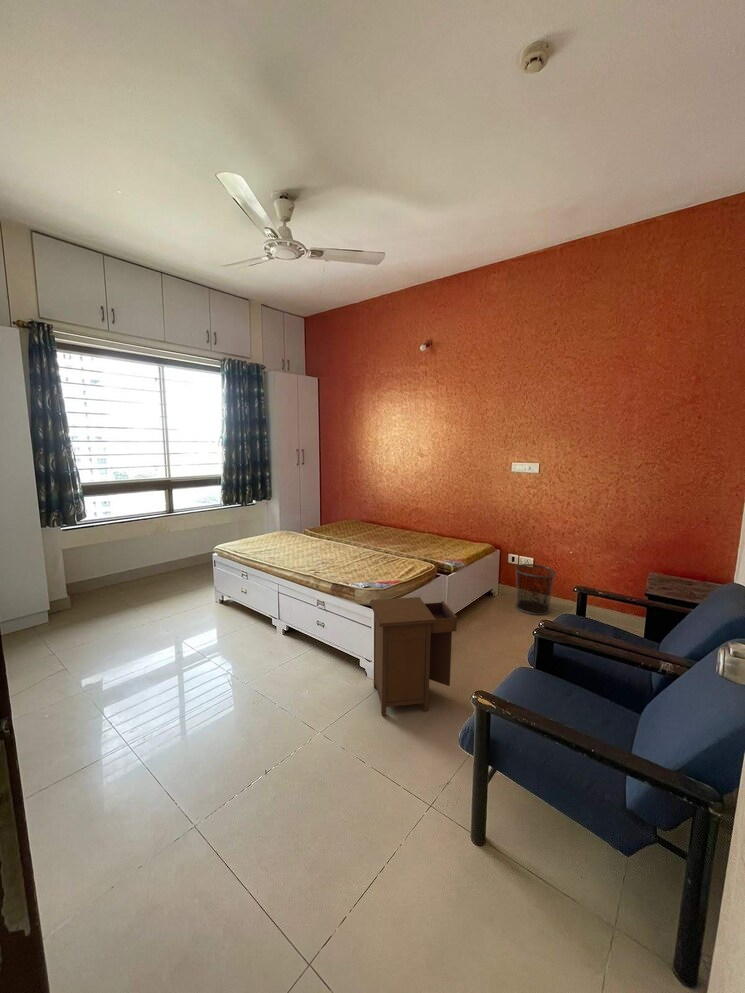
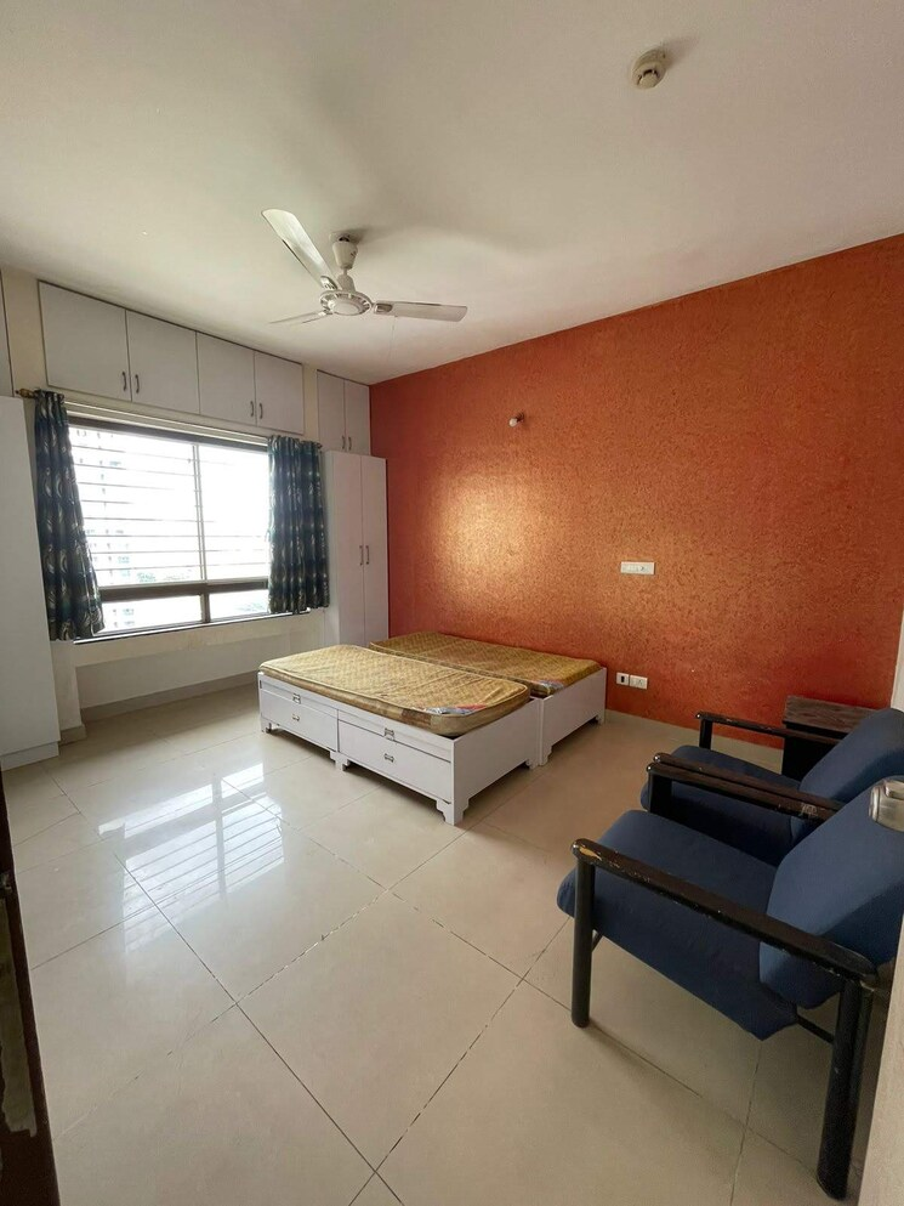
- nightstand (412, 653)
- waste bin (533, 589)
